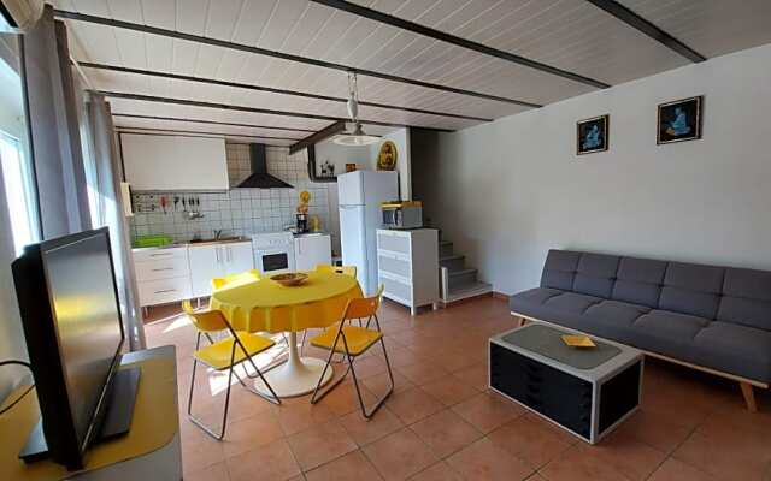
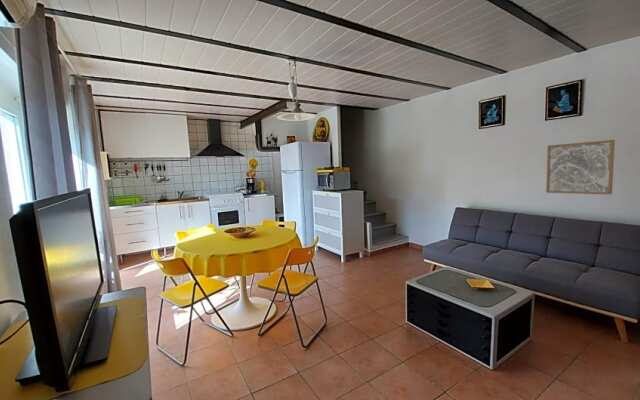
+ wall art (577, 168)
